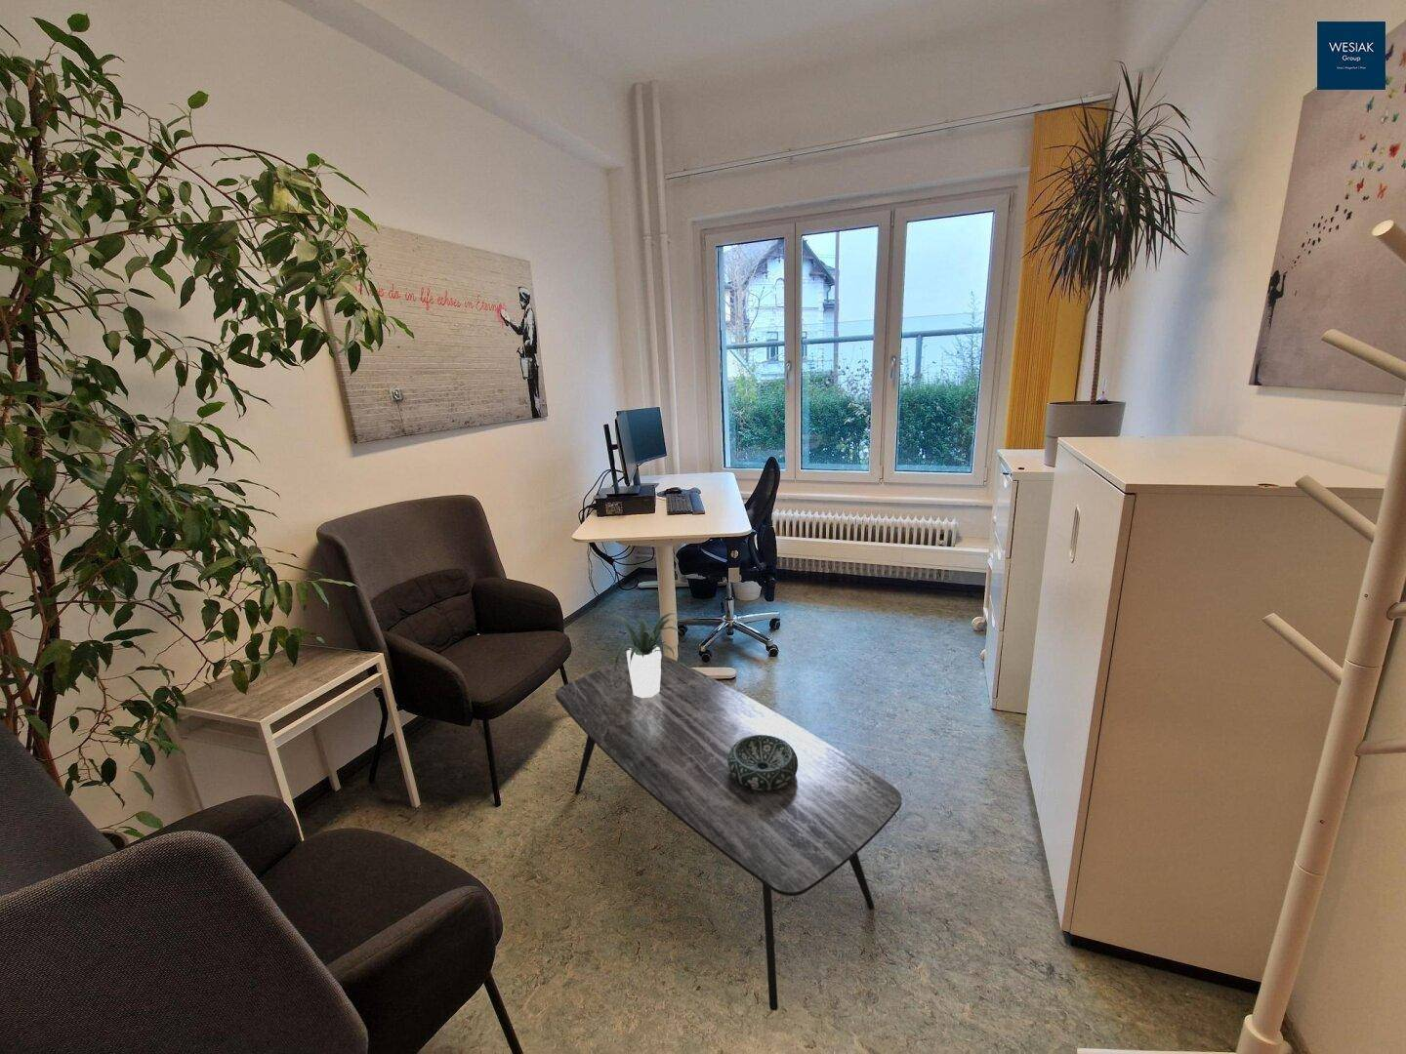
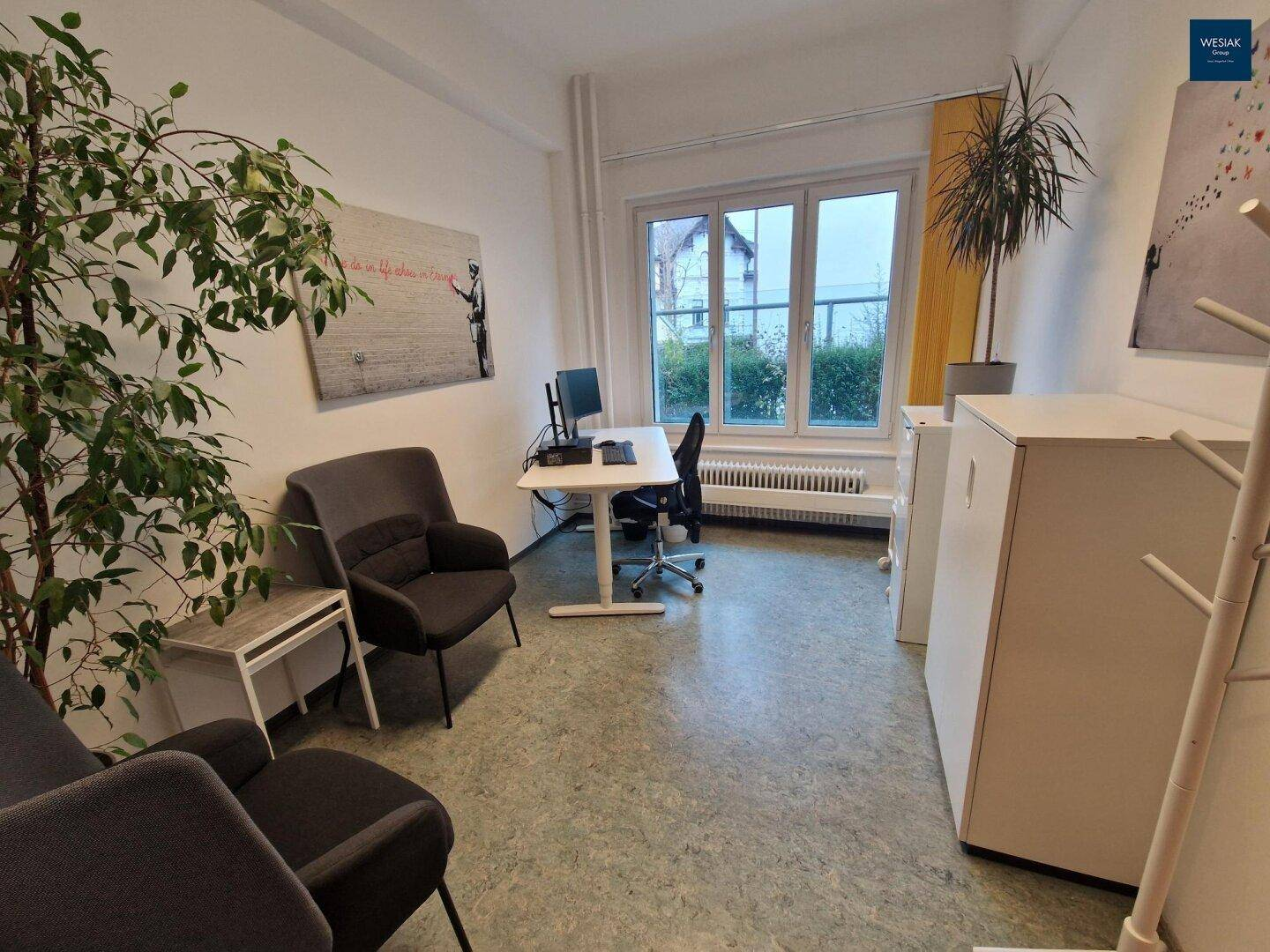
- coffee table (702, 788)
- decorative bowl (763, 762)
- potted plant (641, 654)
